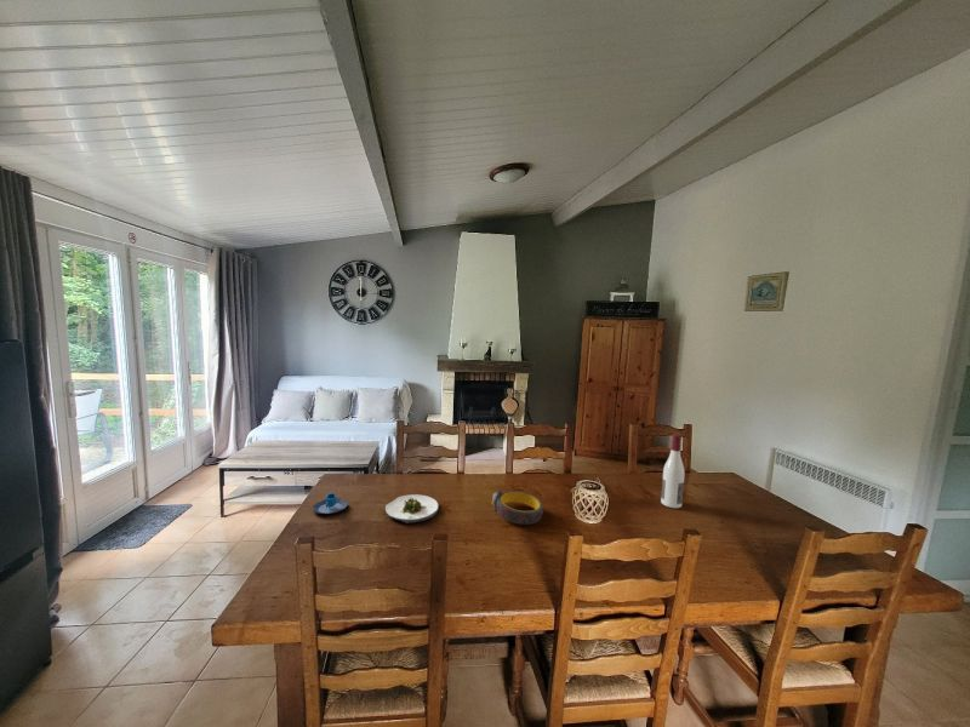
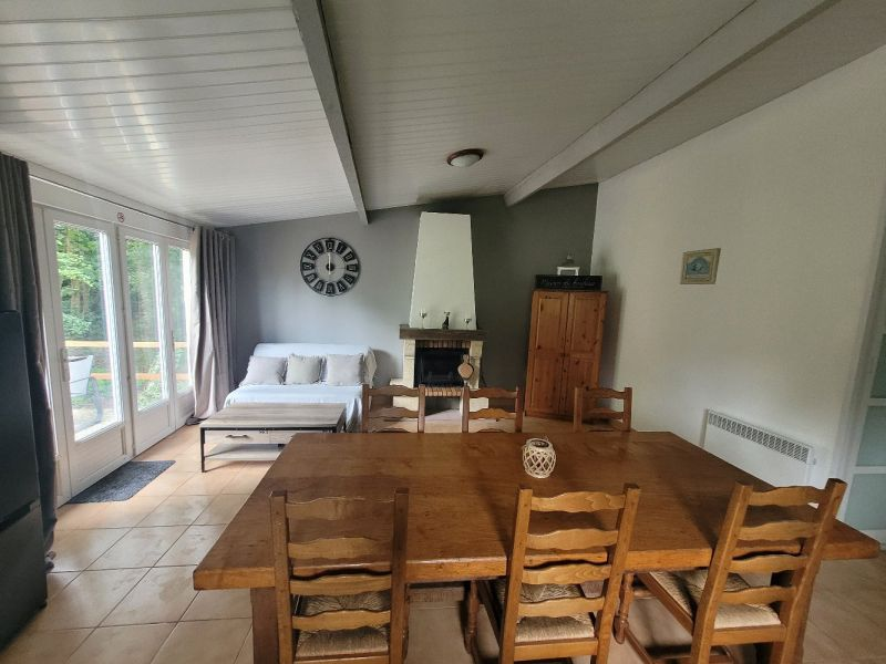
- alcohol (673, 469)
- mug (330, 500)
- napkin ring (518, 502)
- salad plate (412, 504)
